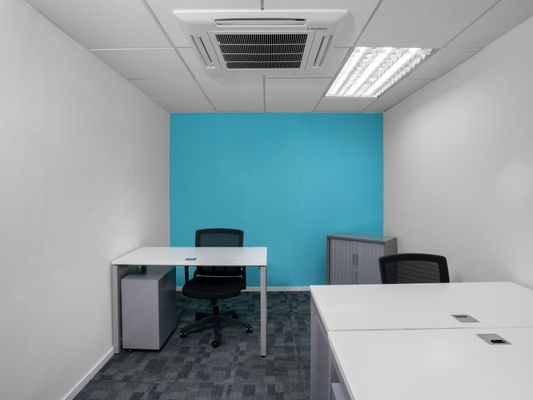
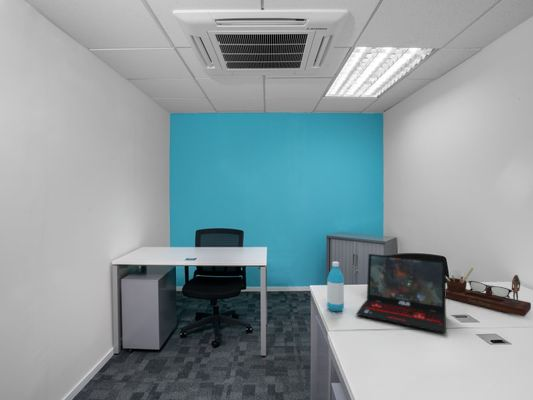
+ desk organizer (480, 285)
+ water bottle (335, 285)
+ laptop (401, 288)
